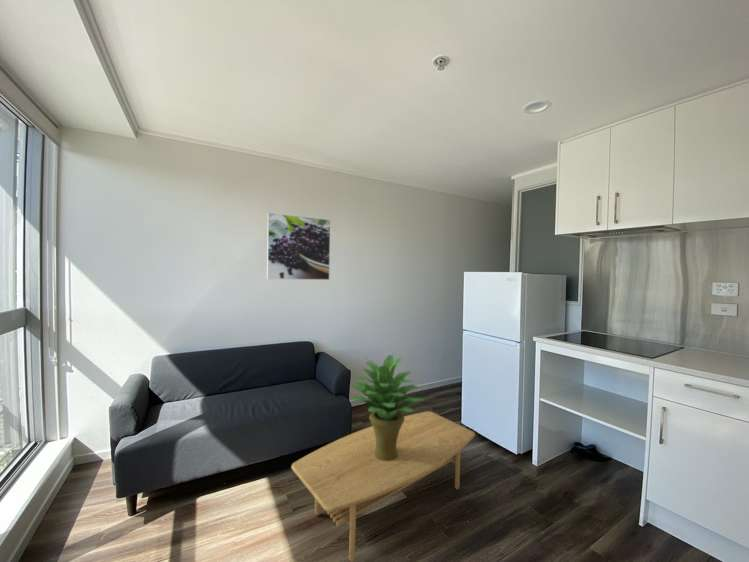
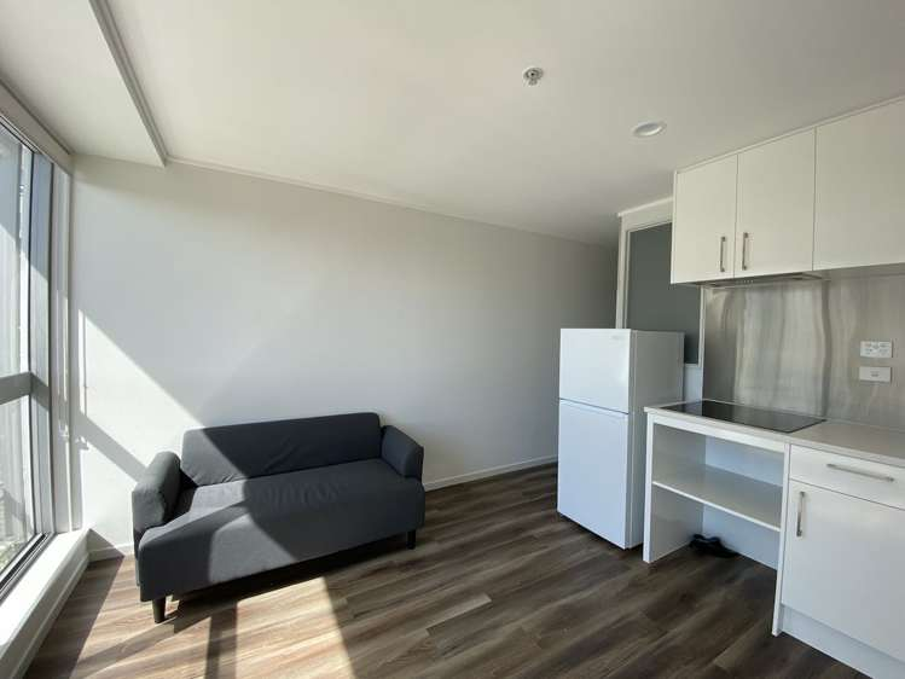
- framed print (300, 248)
- potted plant (387, 404)
- coffee table (392, 473)
